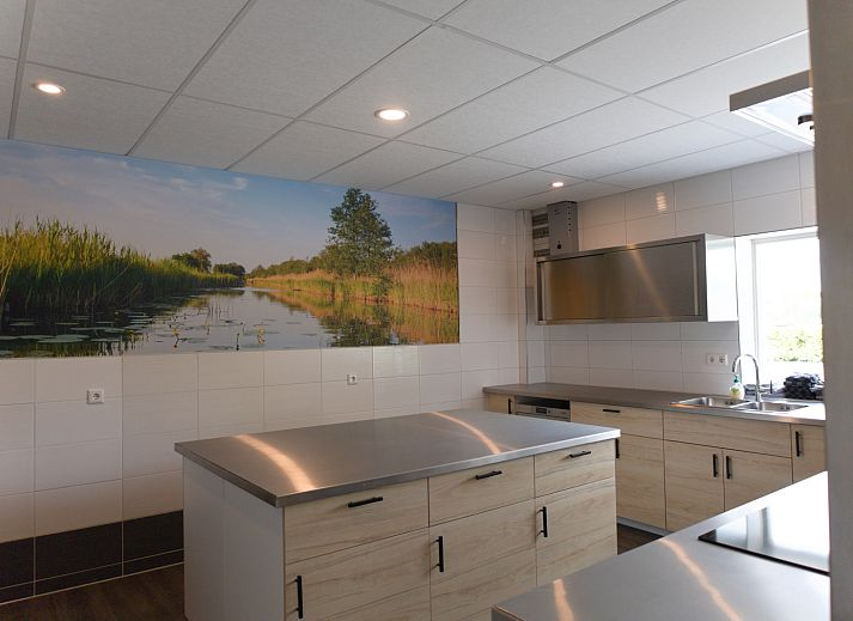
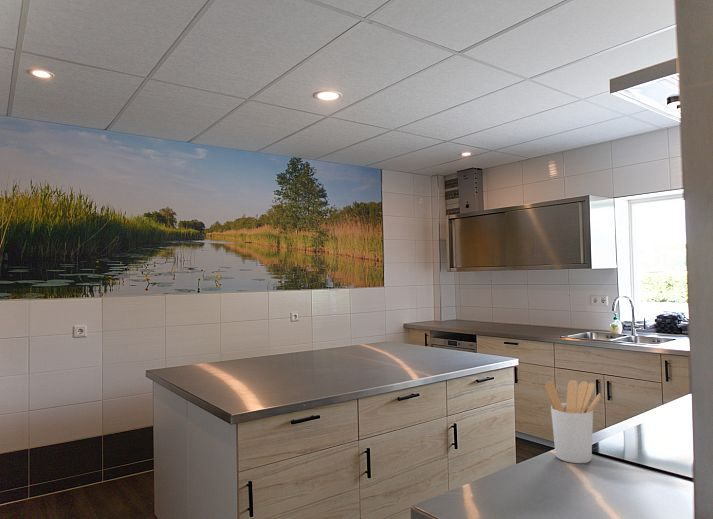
+ utensil holder (575, 418)
